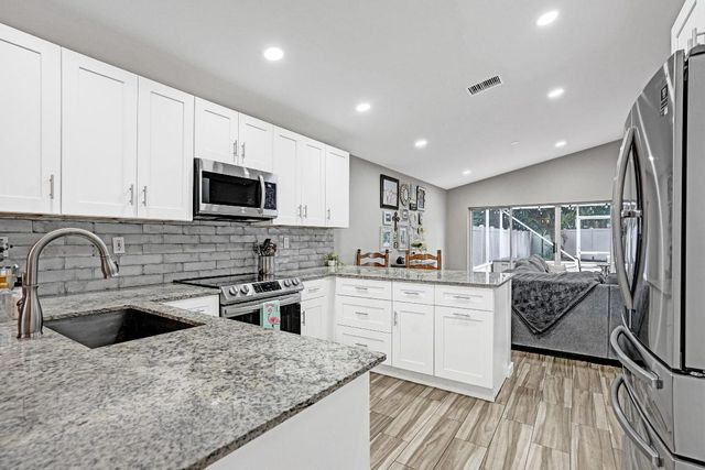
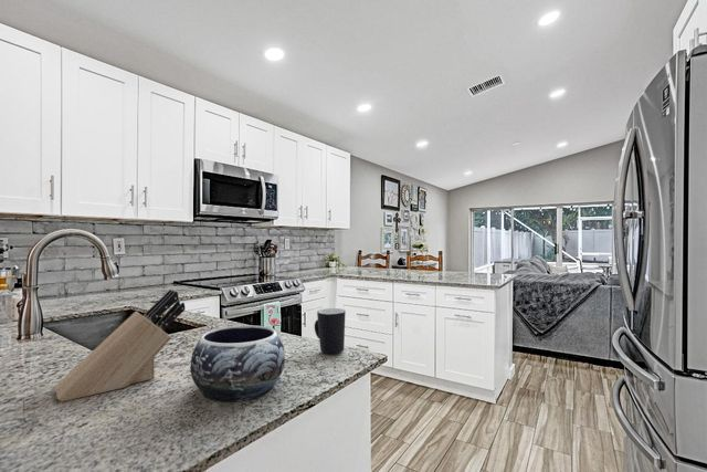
+ decorative bowl (239, 360)
+ knife block (125, 337)
+ mug (327, 331)
